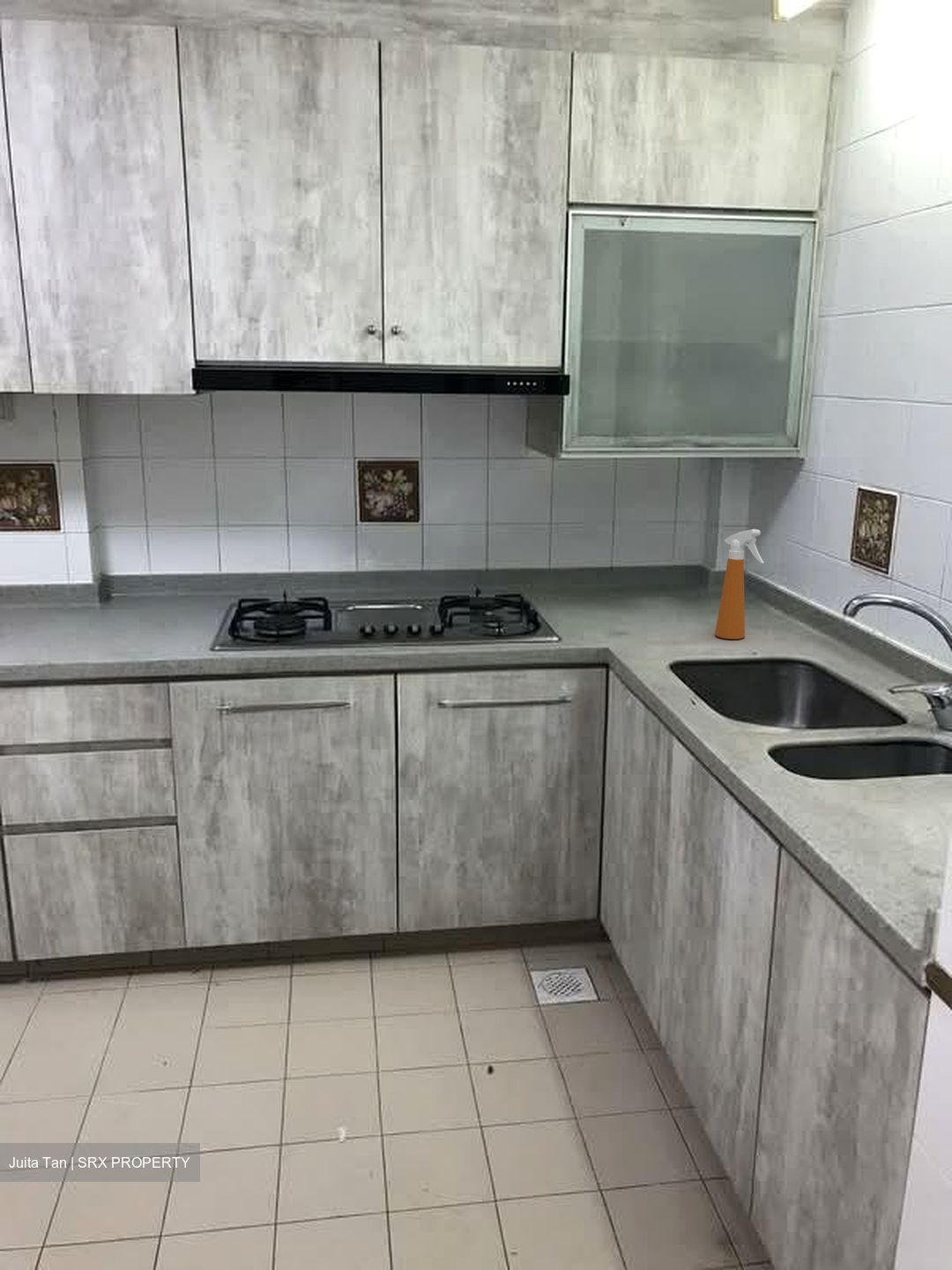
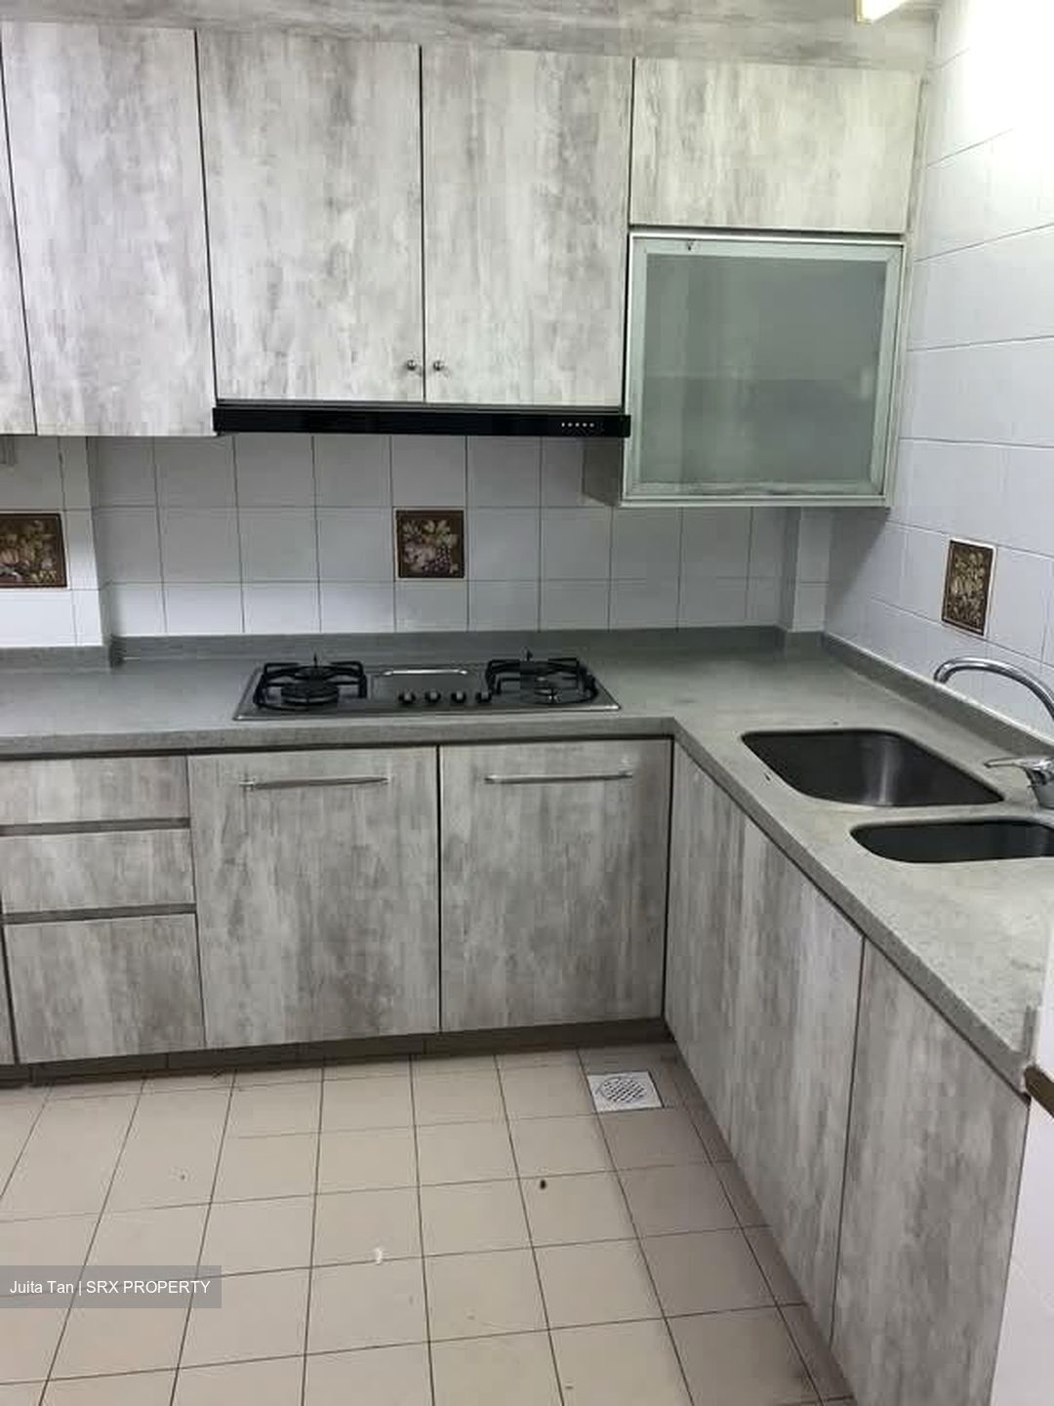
- spray bottle (740, 583)
